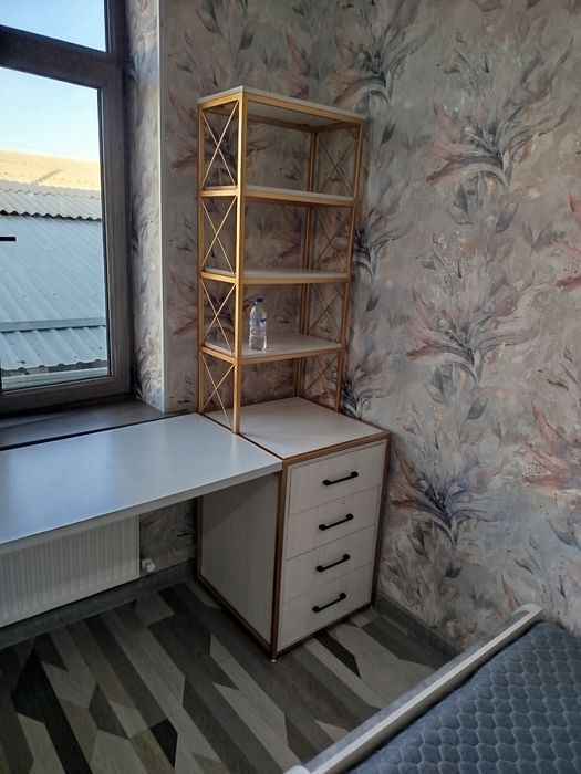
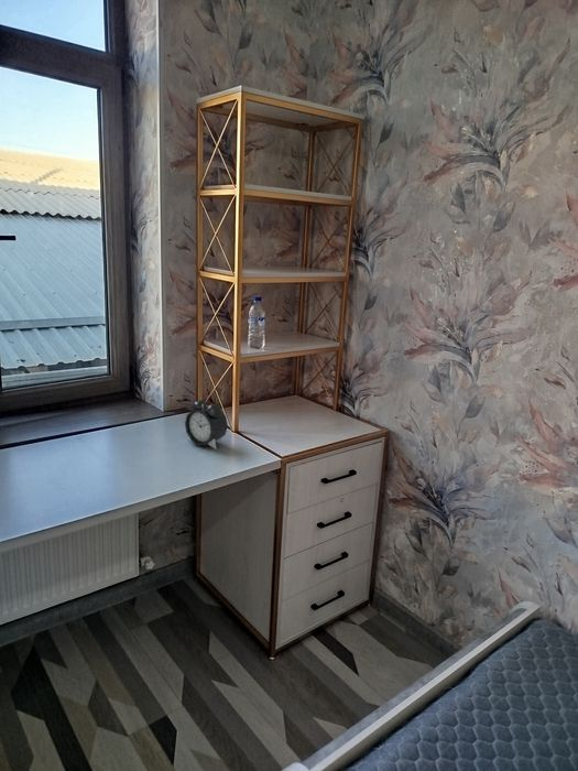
+ alarm clock (205, 423)
